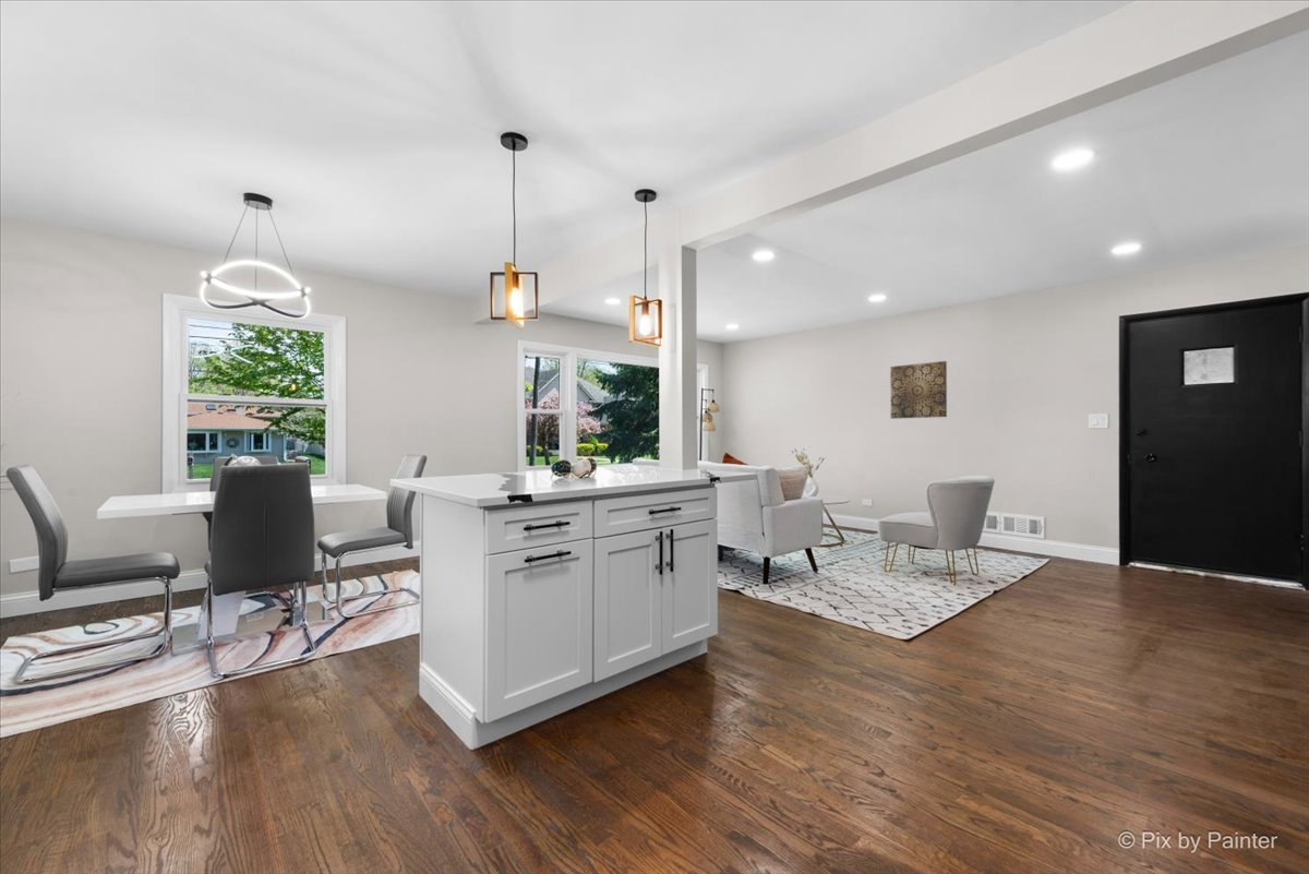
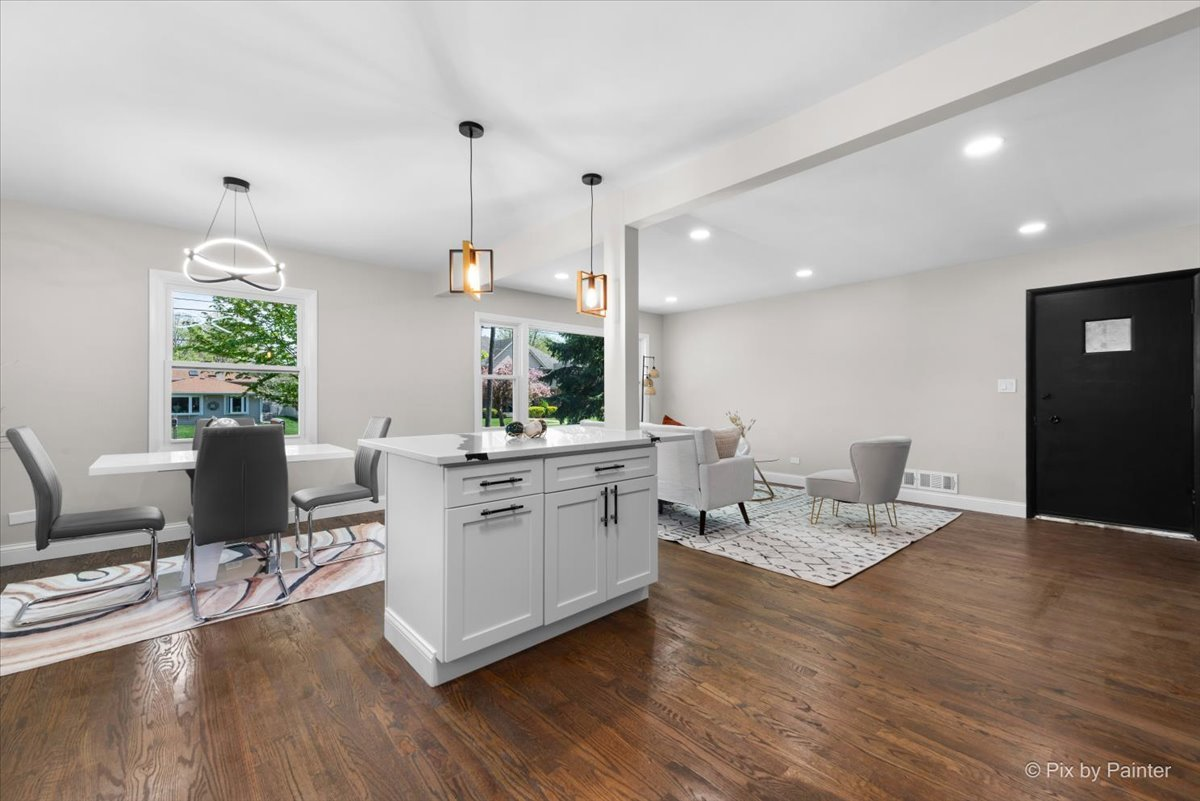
- wall art (917, 391)
